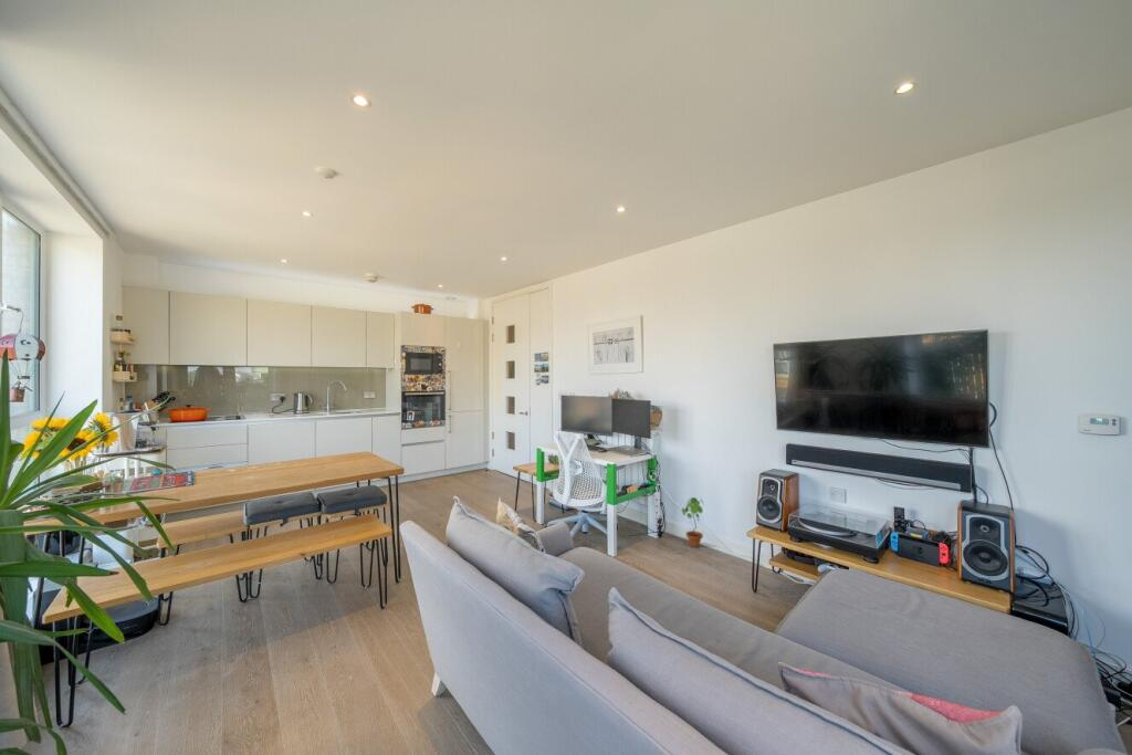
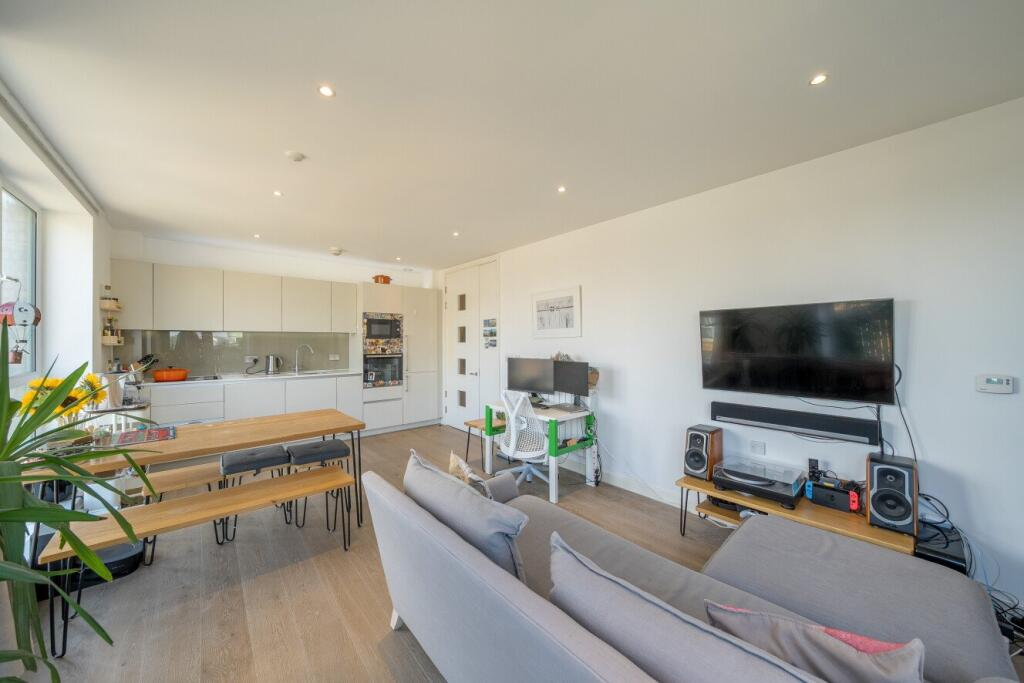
- potted plant (694, 522)
